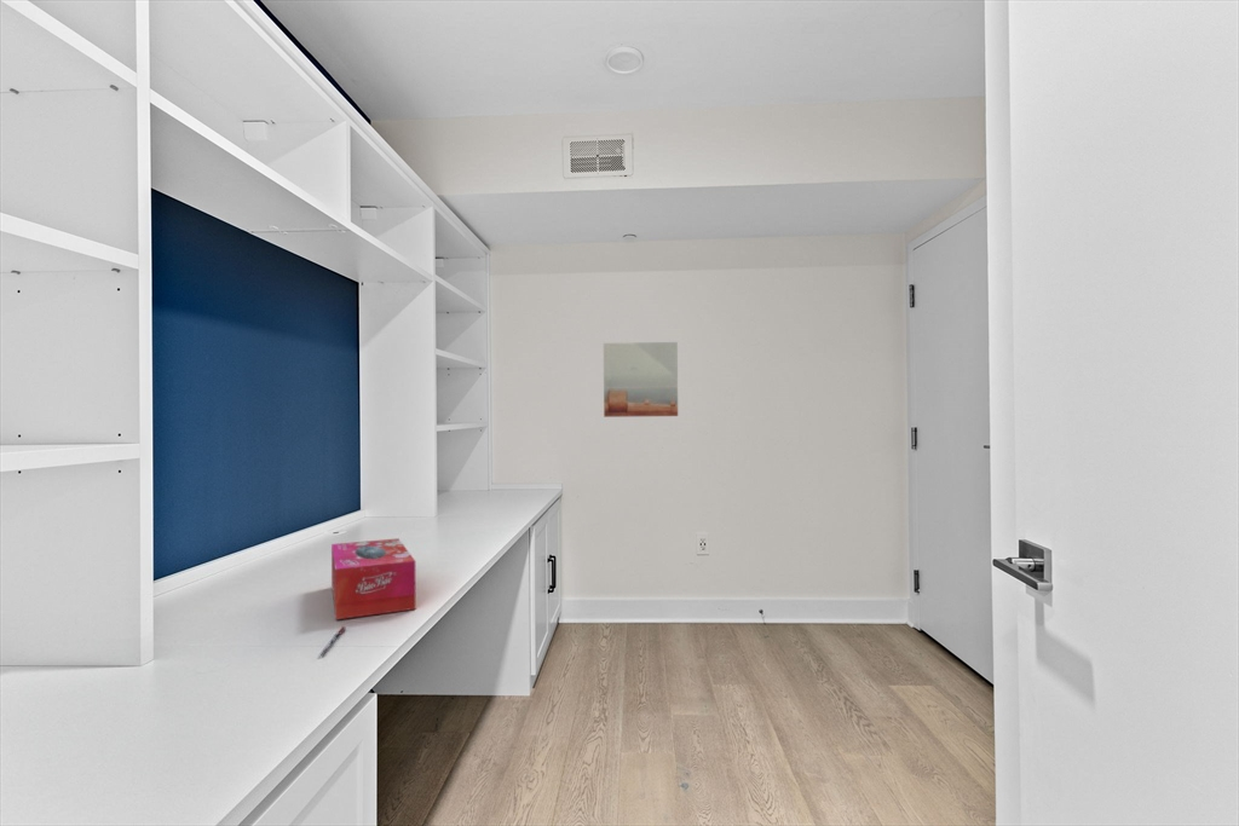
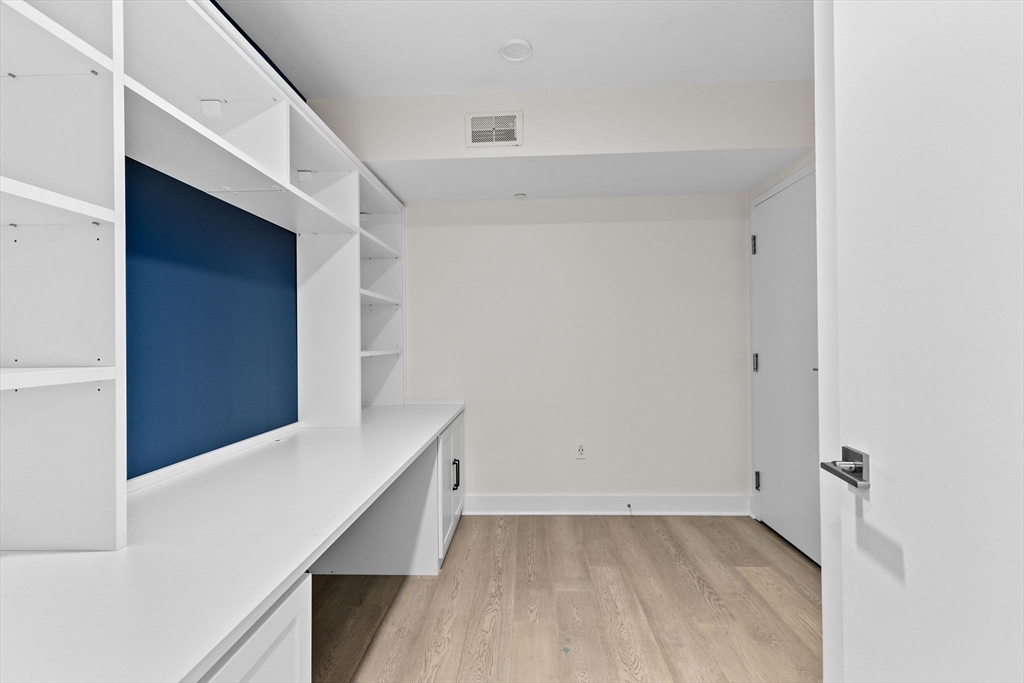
- pen (333, 640)
- wall art (640, 379)
- tissue box (370, 573)
